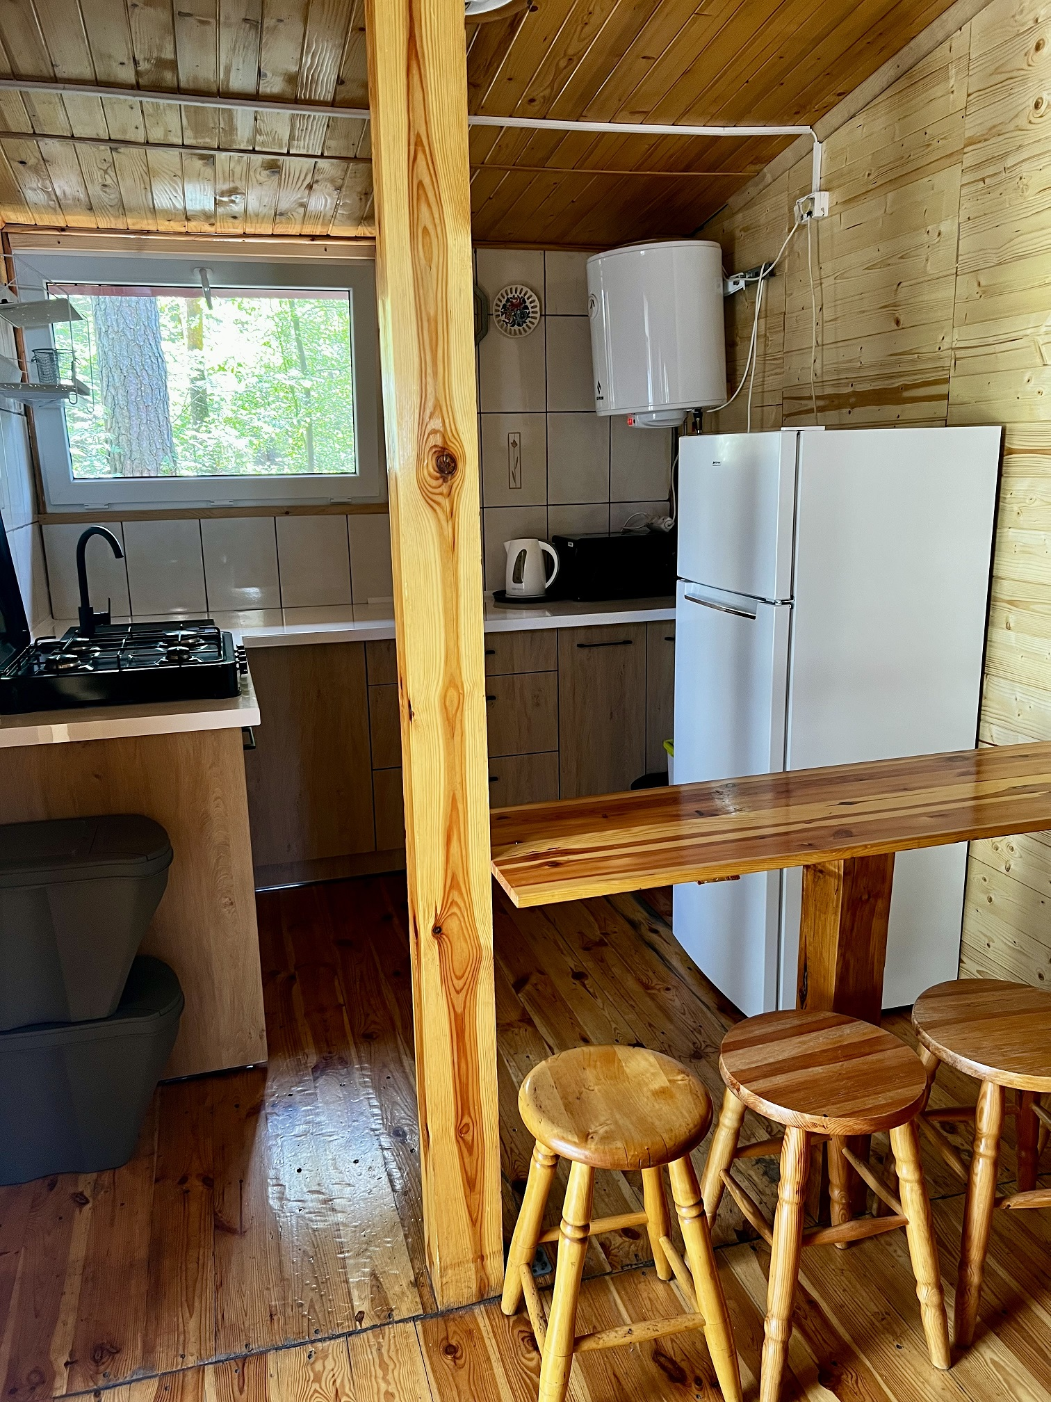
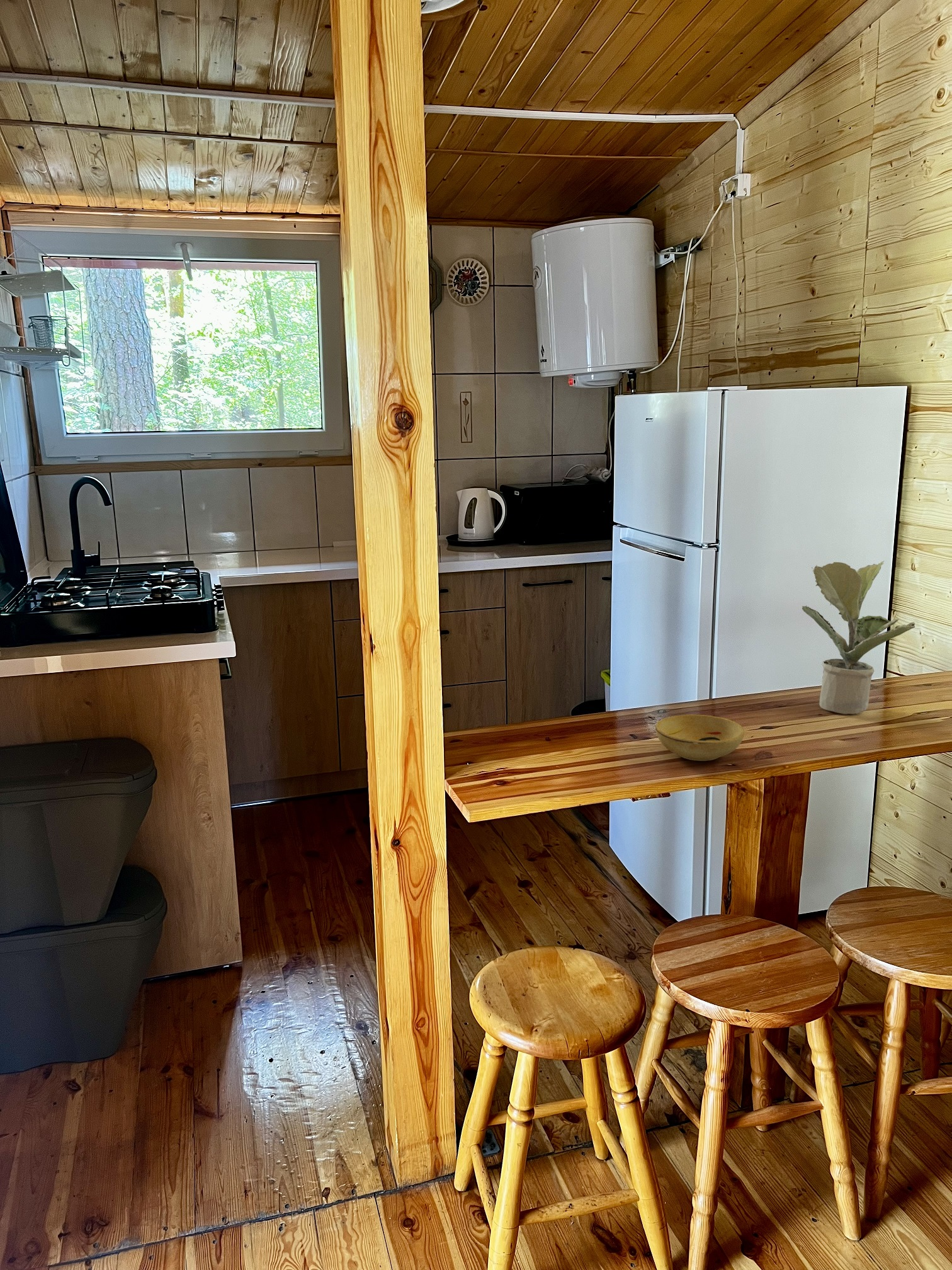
+ bowl (699, 740)
+ potted plant (860, 632)
